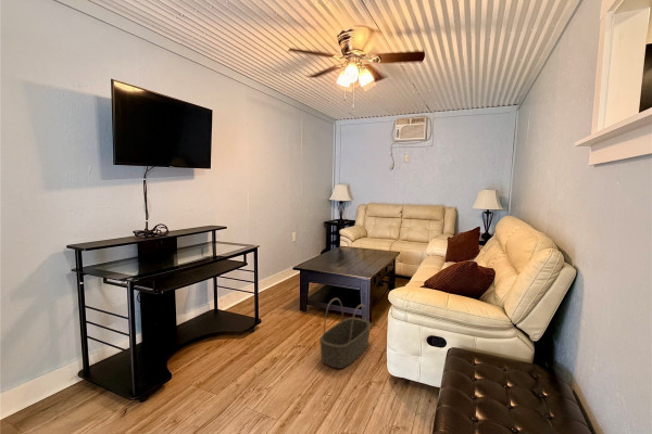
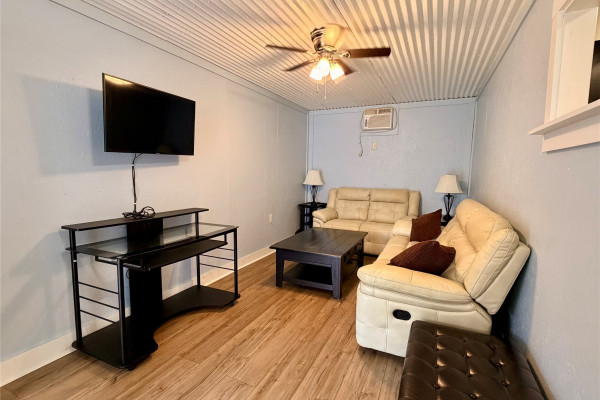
- basket (347, 327)
